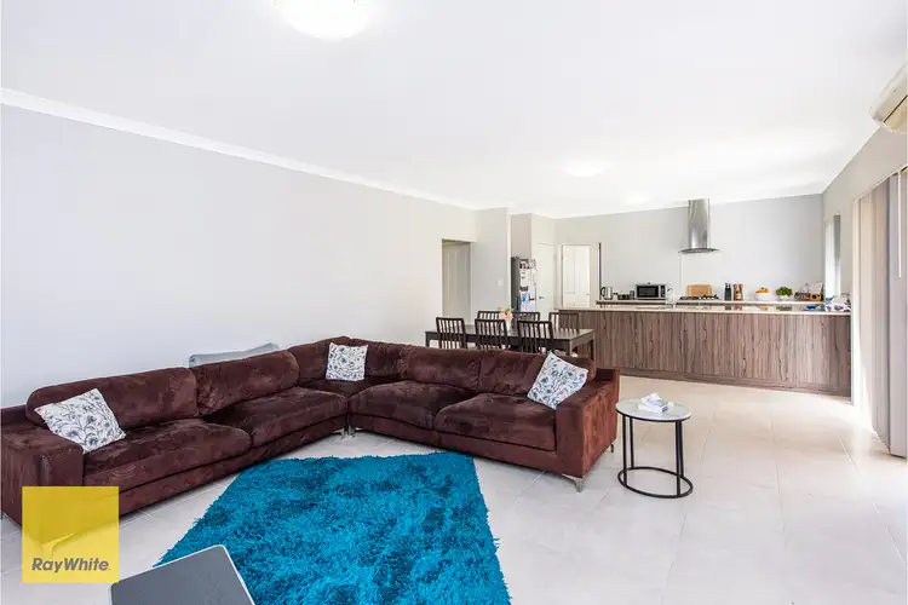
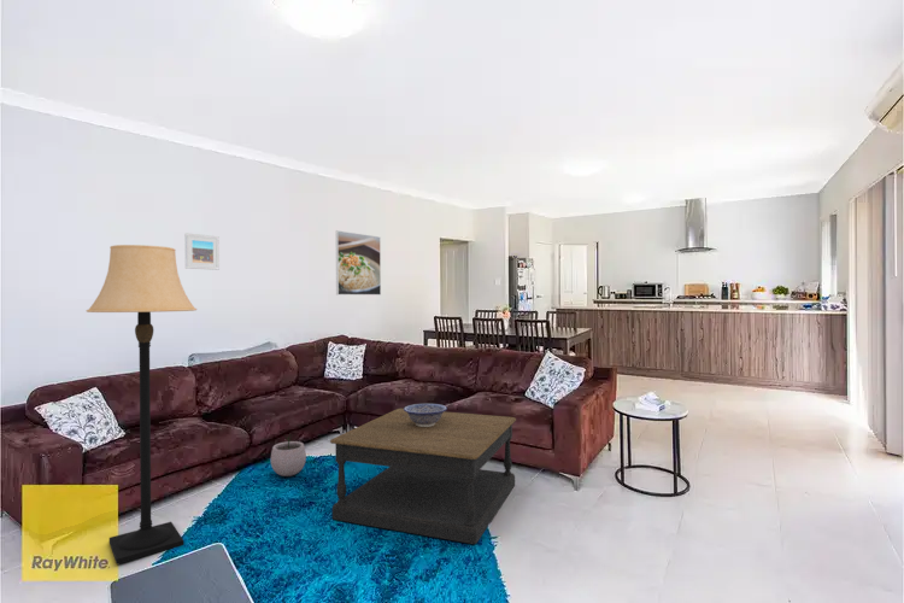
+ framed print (359, 264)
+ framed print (202, 252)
+ plant pot (288, 453)
+ coffee table (430, 463)
+ decorative bowl (424, 415)
+ lamp (145, 396)
